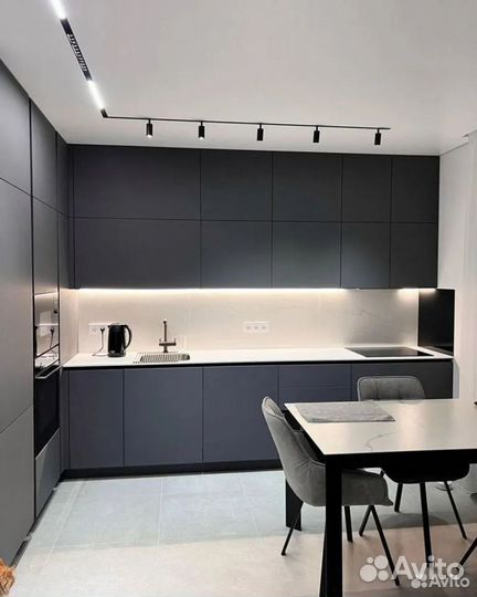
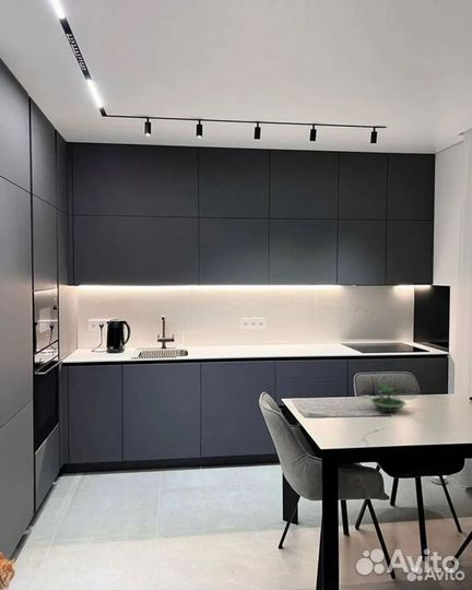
+ terrarium (389, 381)
